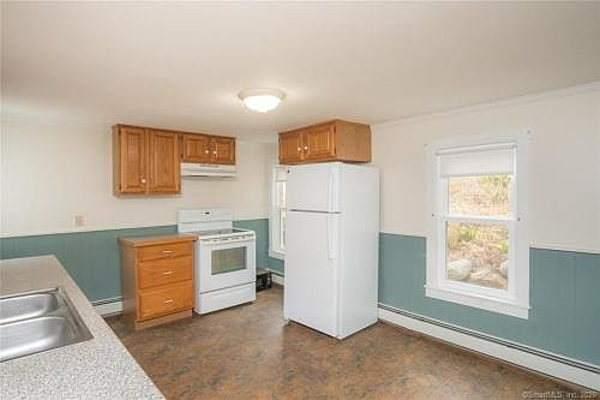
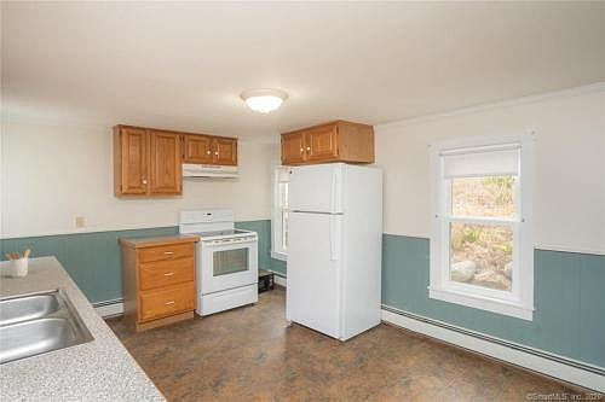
+ utensil holder (17, 263)
